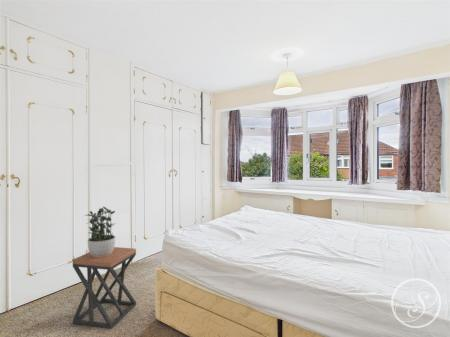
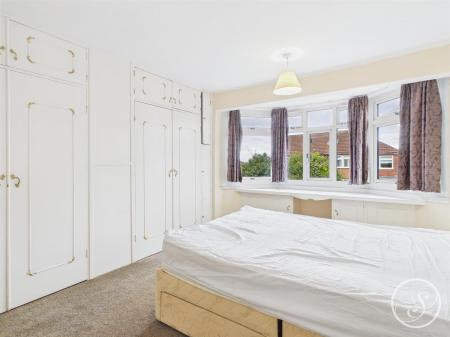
- stool (105, 283)
- potted plant (100, 229)
